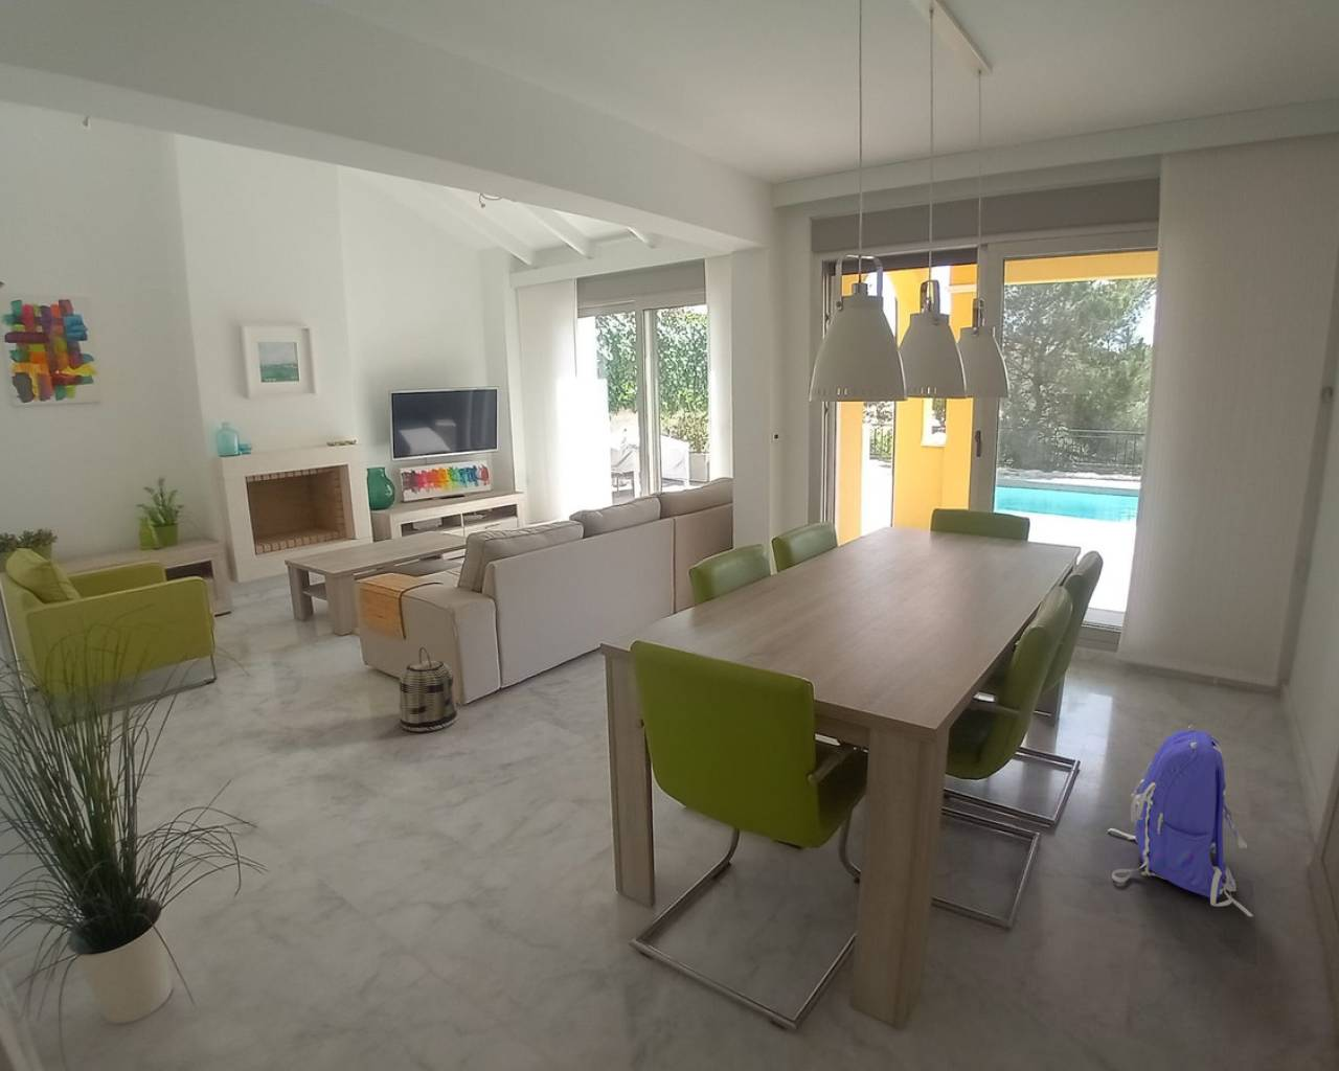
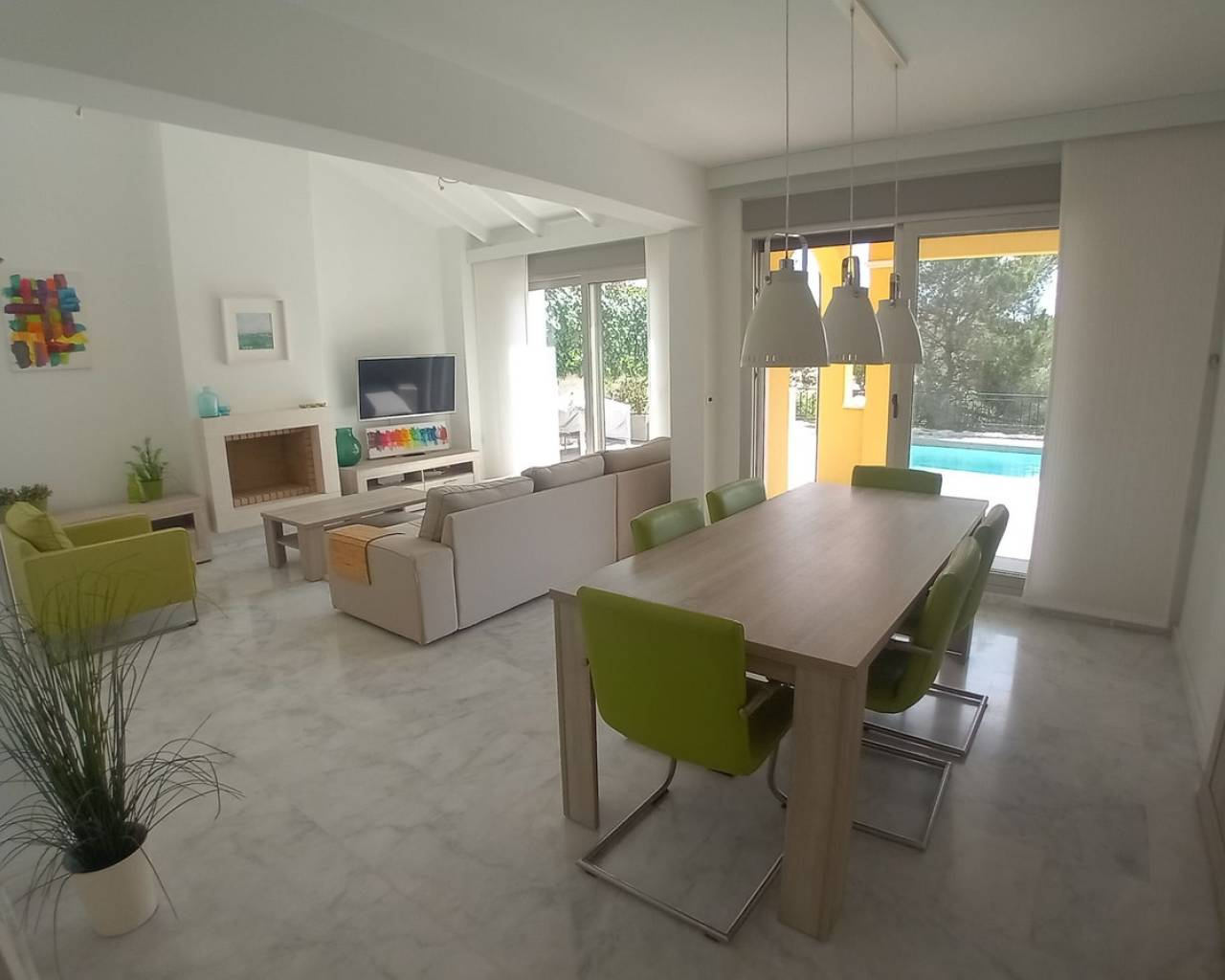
- backpack (1179, 802)
- basket (426, 684)
